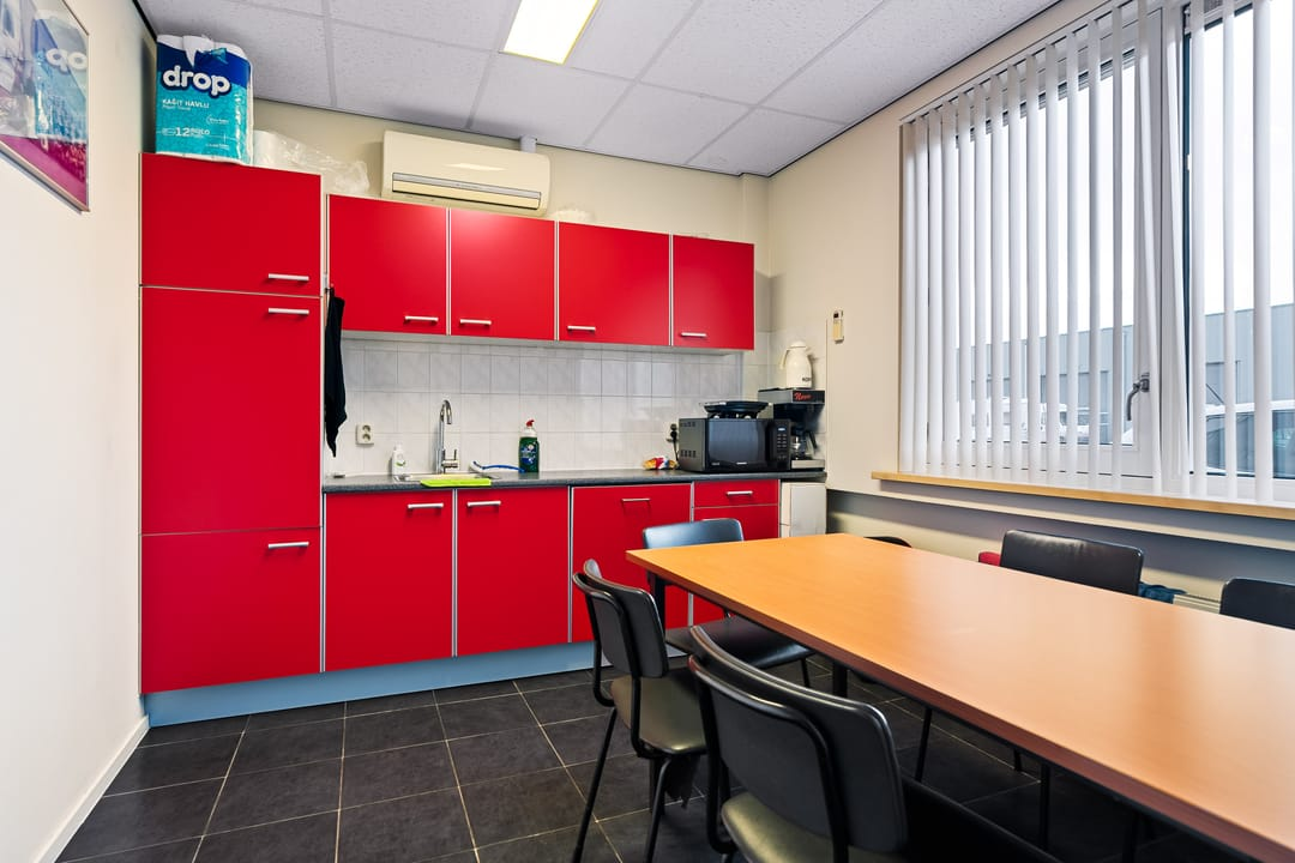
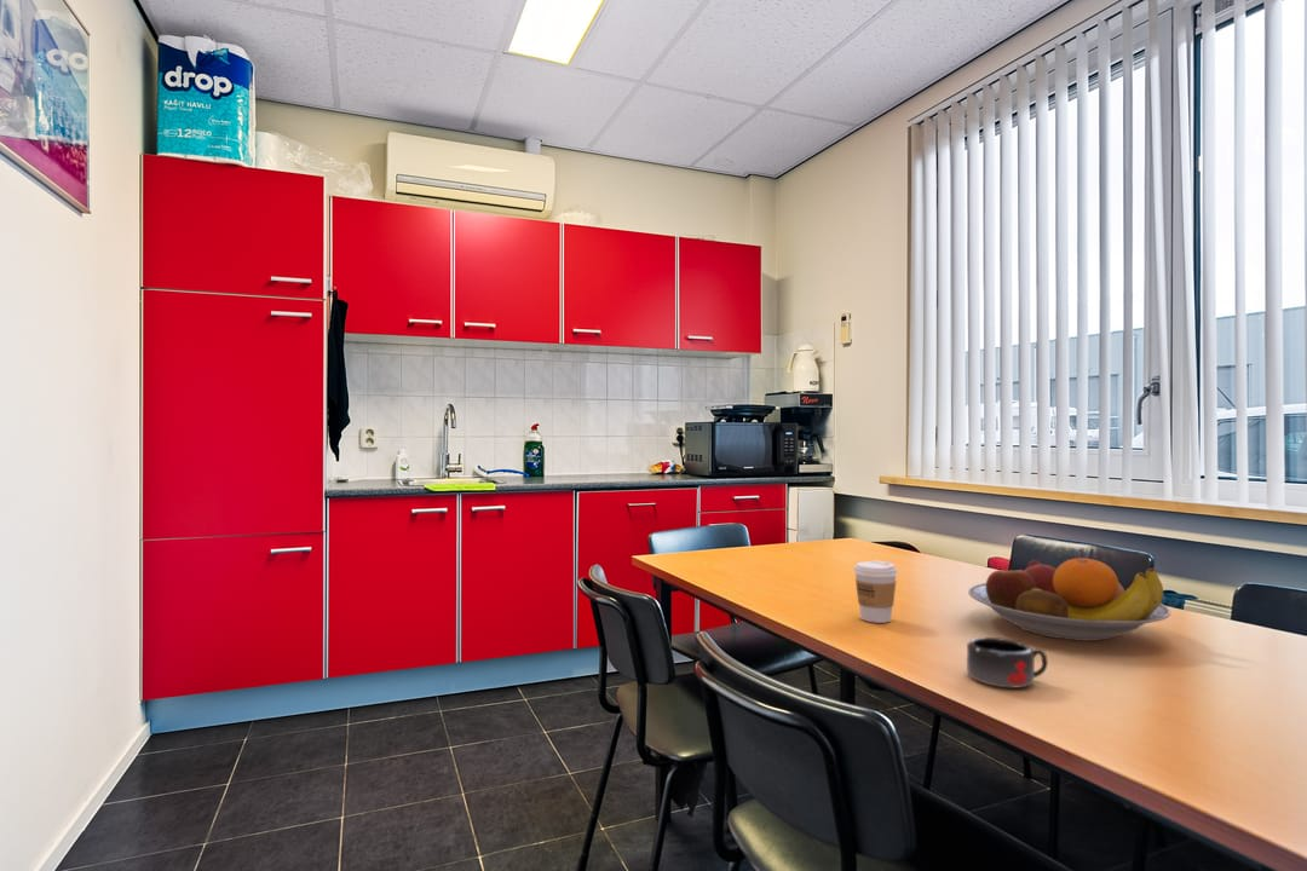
+ fruit bowl (1063, 592)
+ mug (1007, 662)
+ coffee cup (875, 590)
